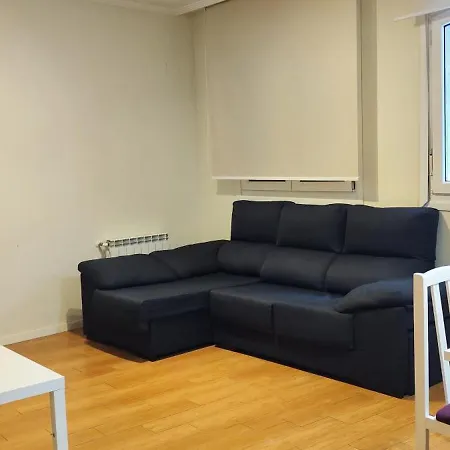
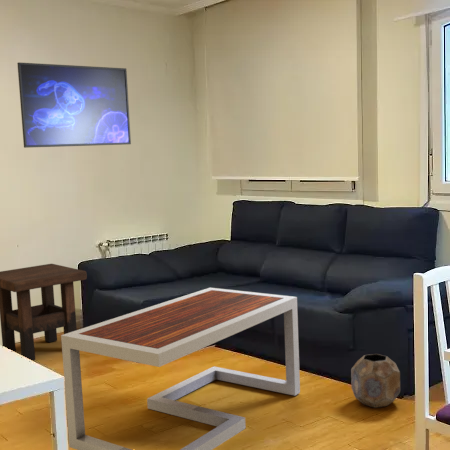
+ planter (375, 380)
+ side table (37, 311)
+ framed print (77, 106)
+ coffee table (195, 375)
